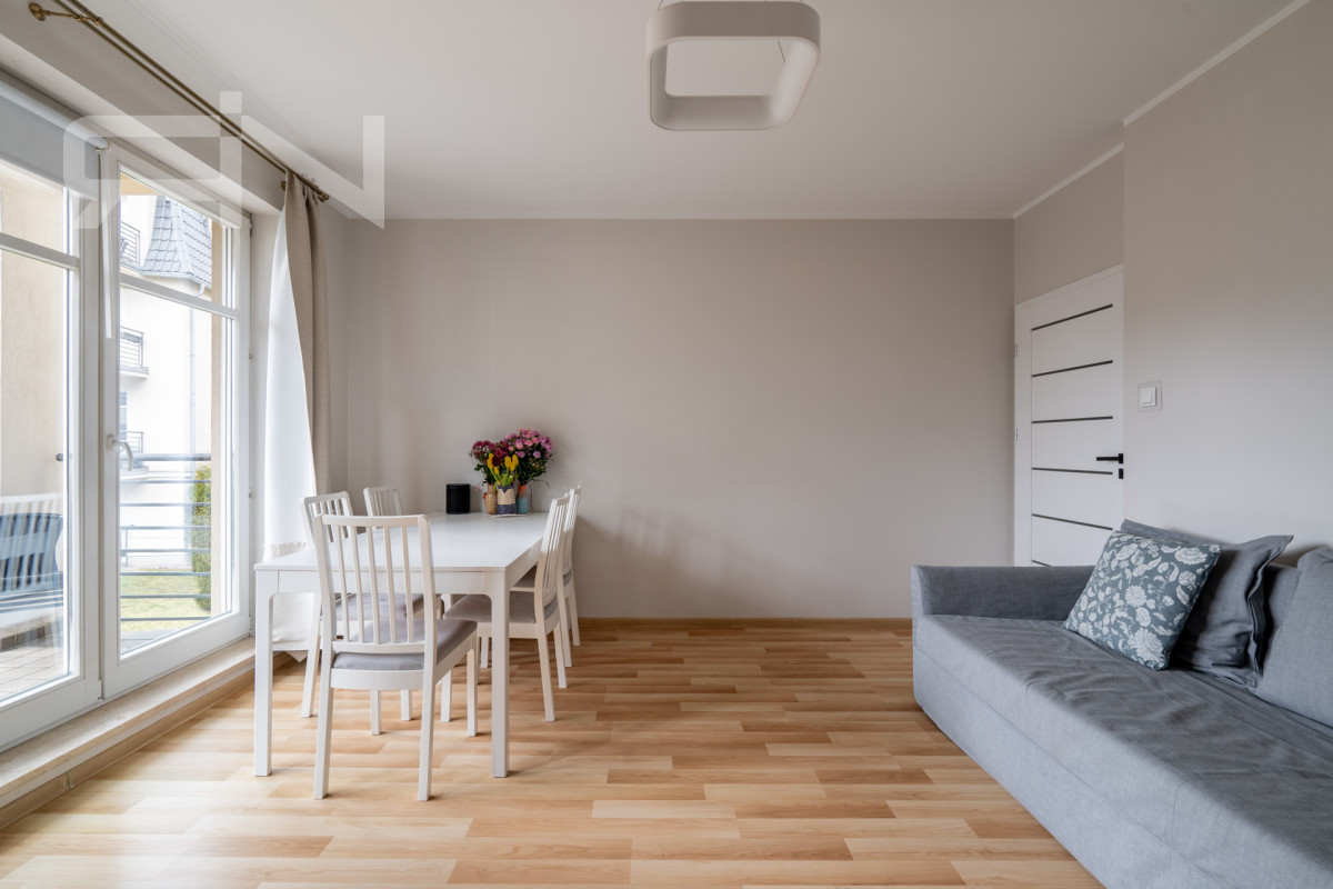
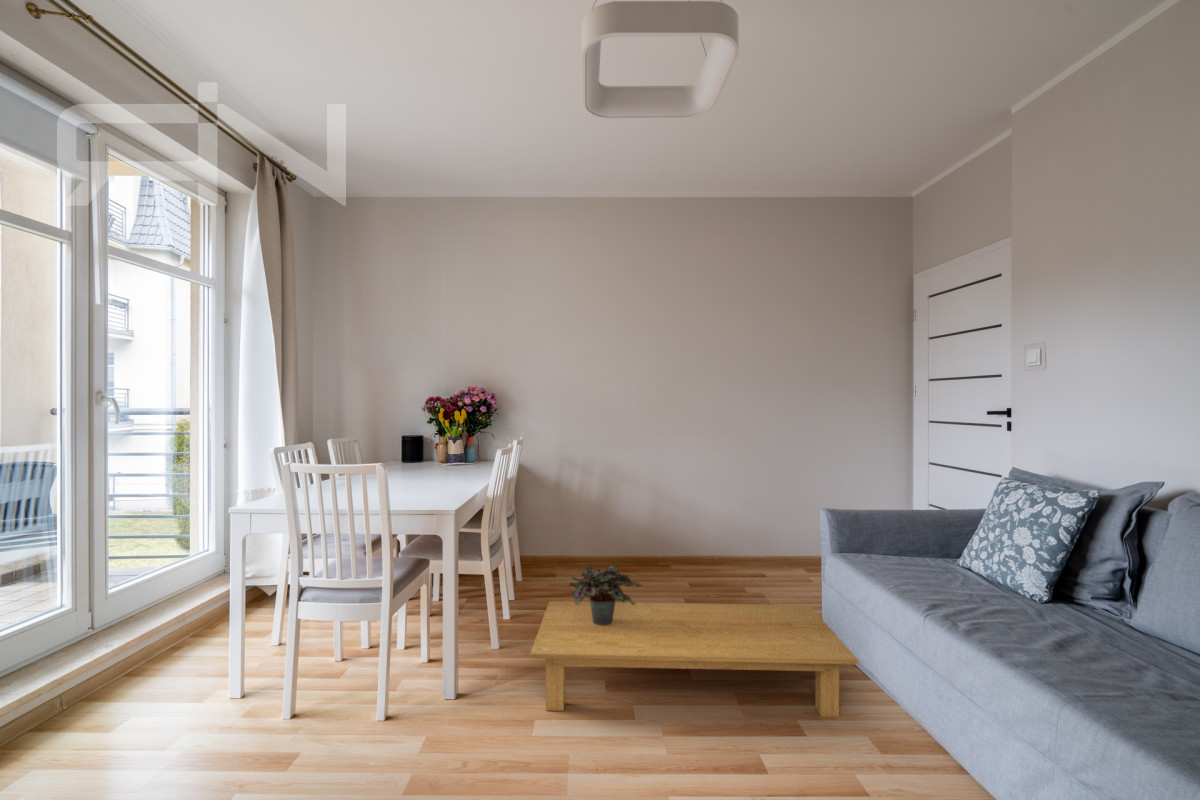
+ potted plant (604, 595)
+ coffee table (684, 654)
